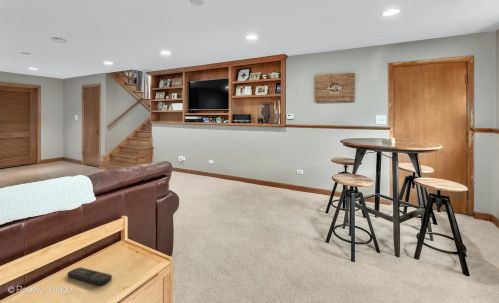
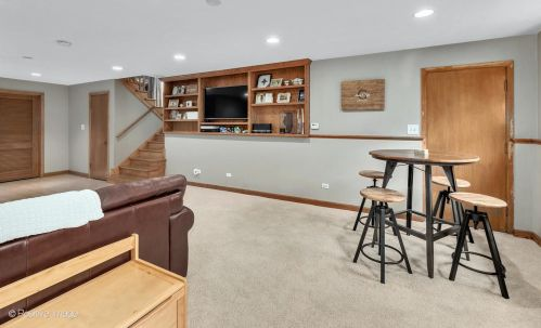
- remote control (89, 275)
